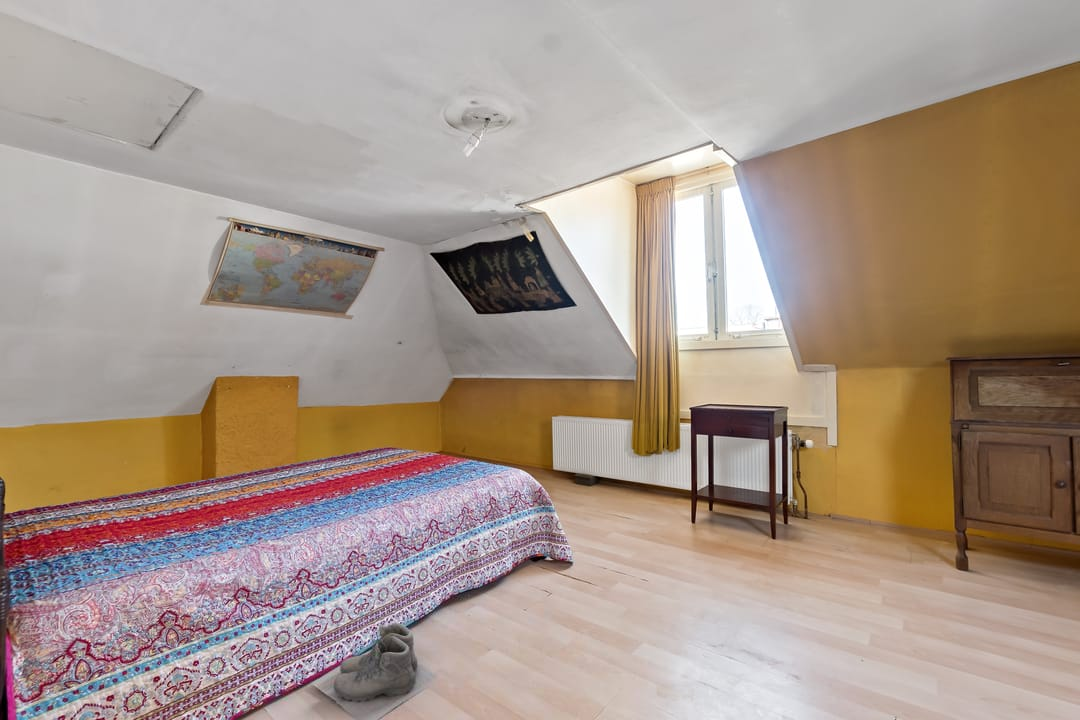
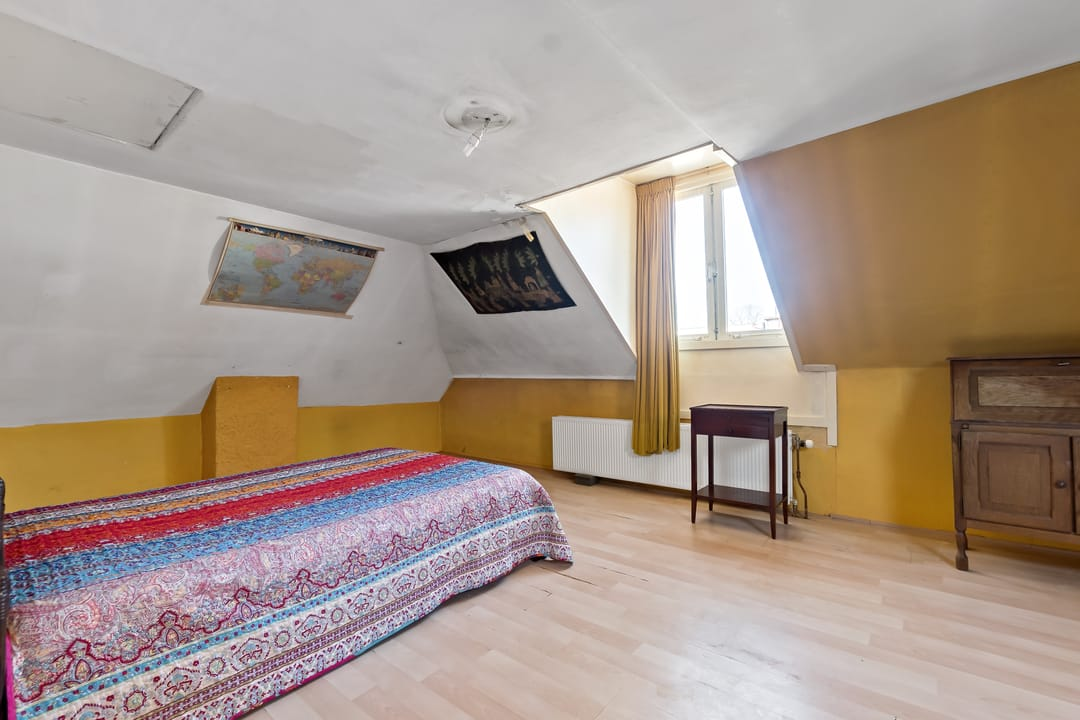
- boots (376, 655)
